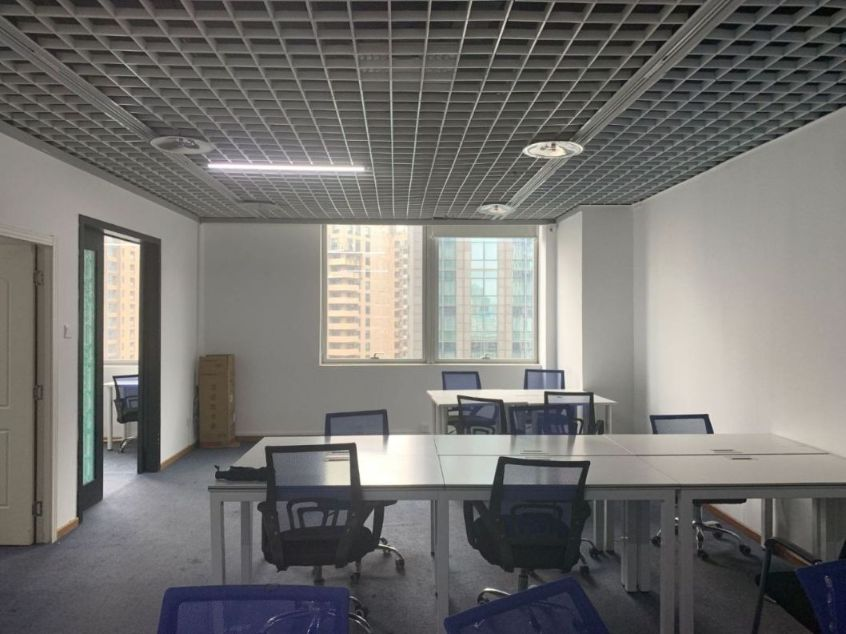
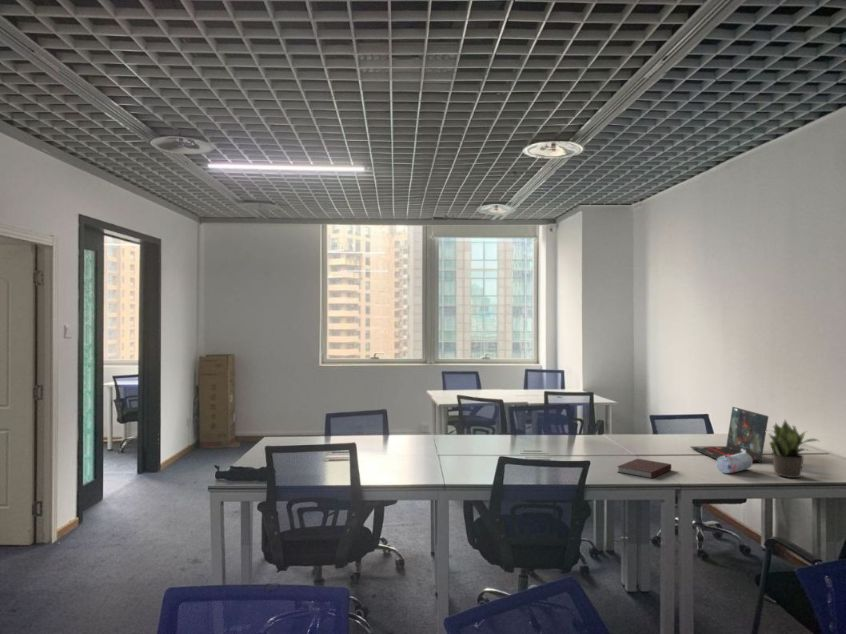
+ pencil case (734, 462)
+ laptop (728, 433)
+ notebook (644, 468)
+ potted plant (792, 446)
